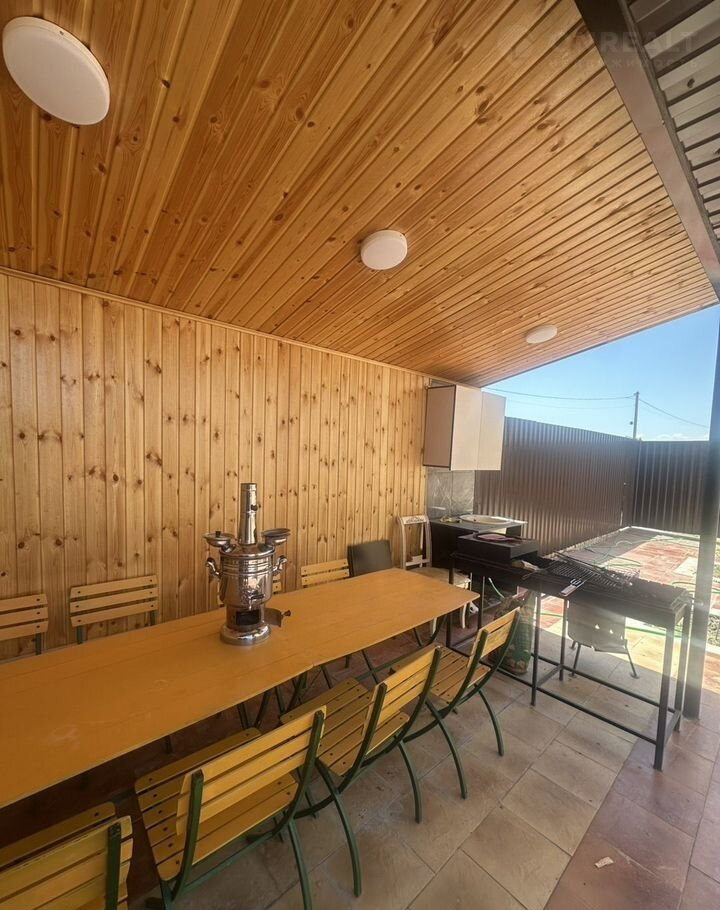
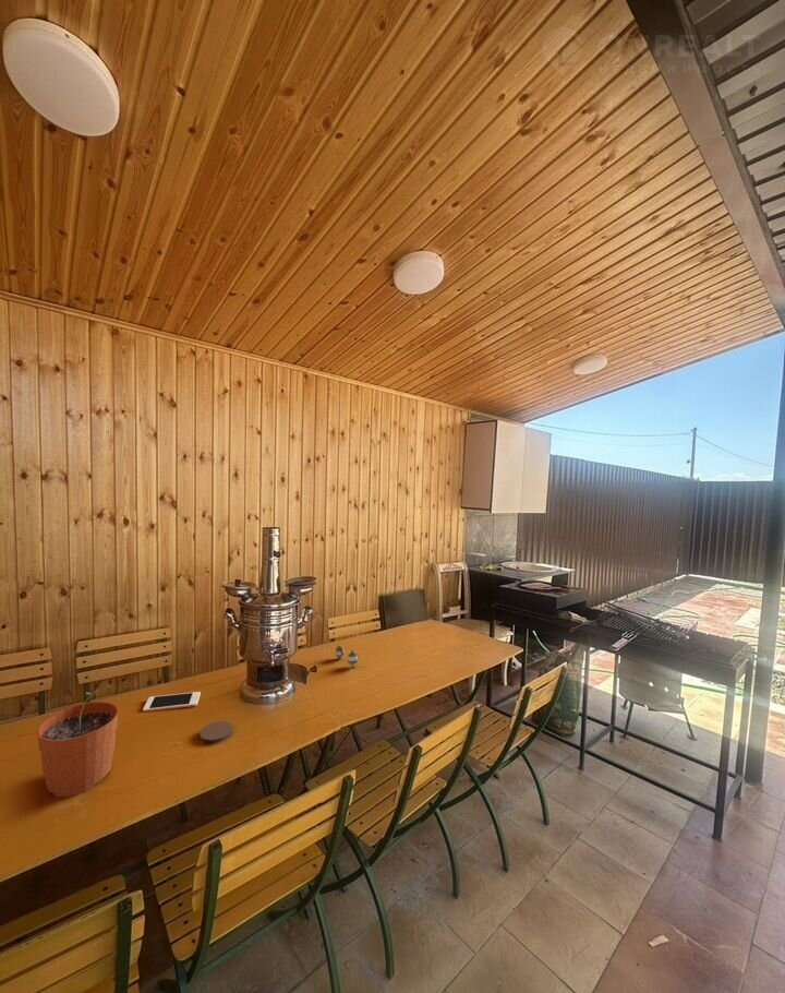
+ plant pot (80, 733)
+ coaster (216, 731)
+ teapot (348, 655)
+ cell phone (172, 701)
